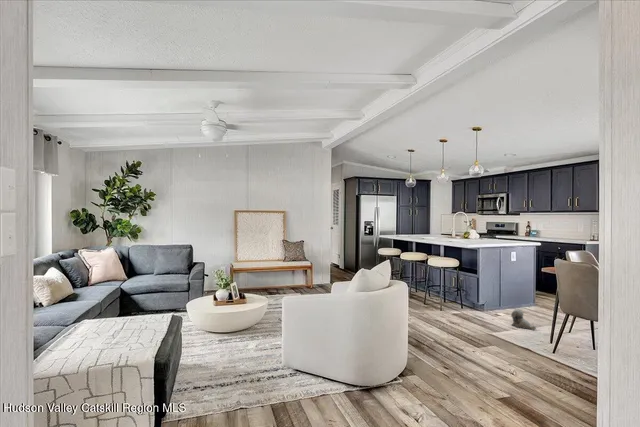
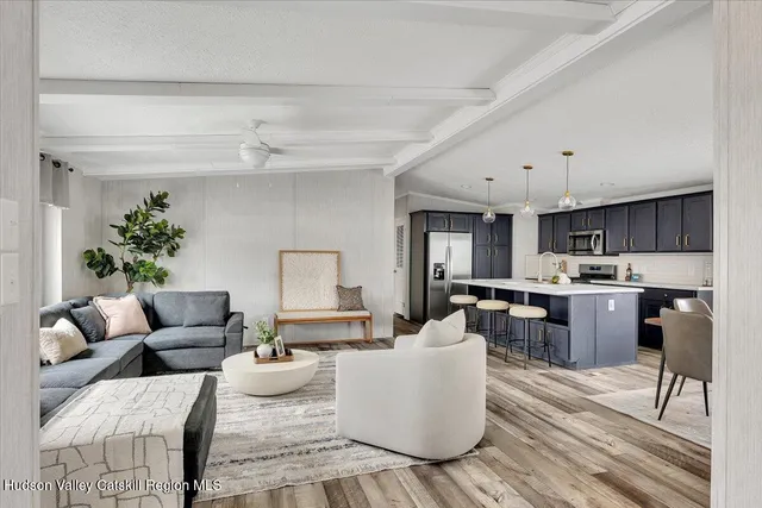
- plush toy (522, 319)
